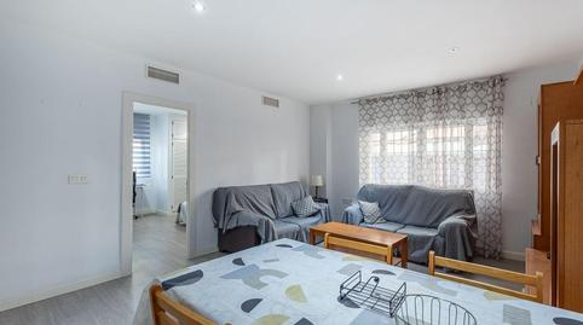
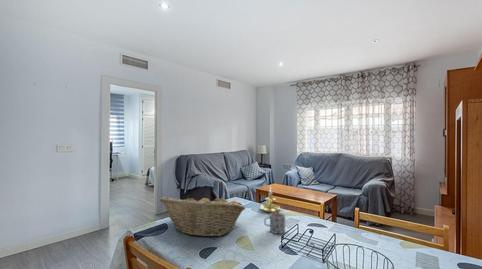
+ fruit basket (202, 209)
+ mug (274, 222)
+ candle holder (270, 198)
